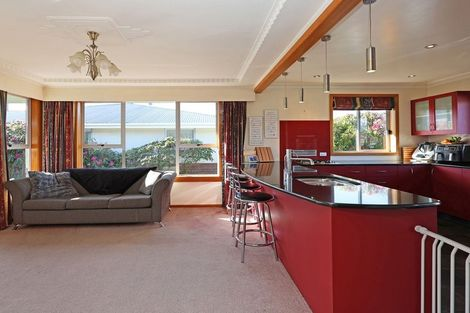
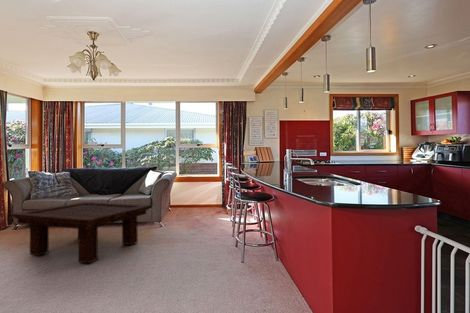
+ coffee table (86, 229)
